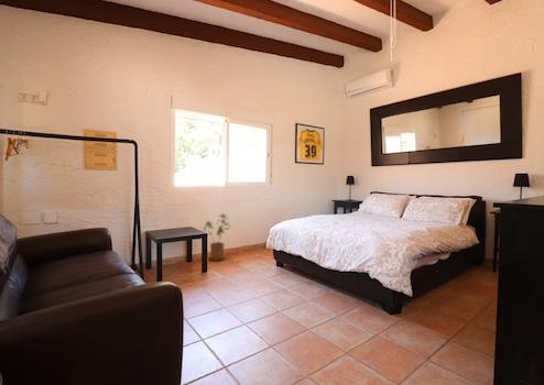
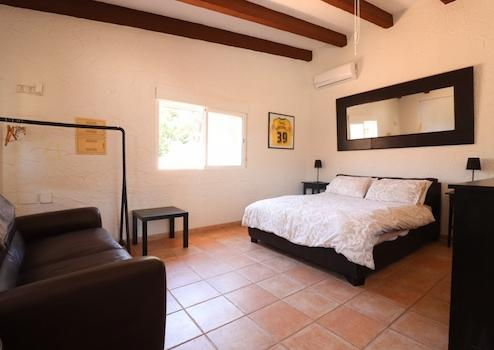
- house plant (219, 237)
